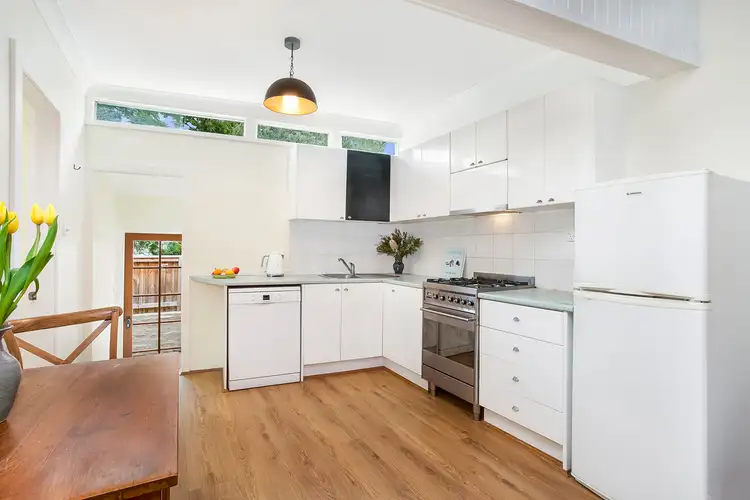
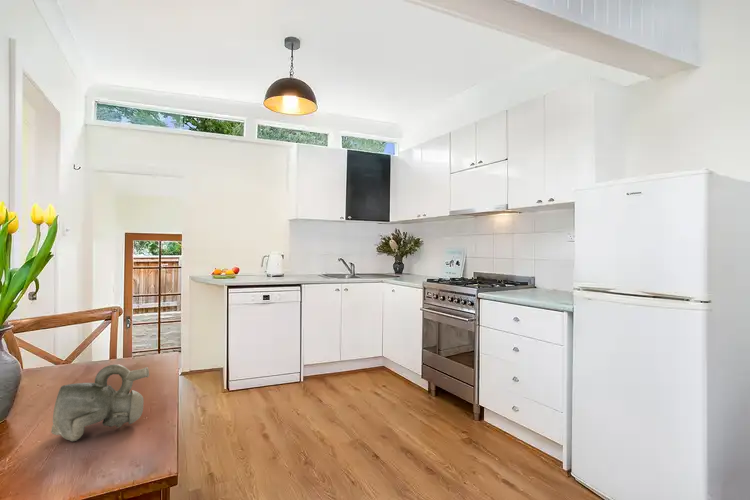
+ teapot (103, 397)
